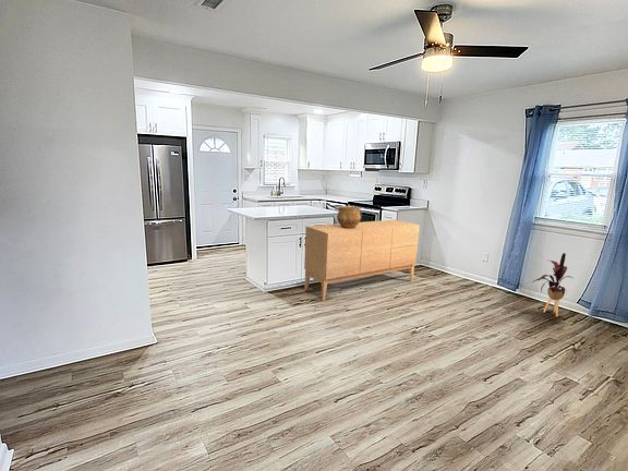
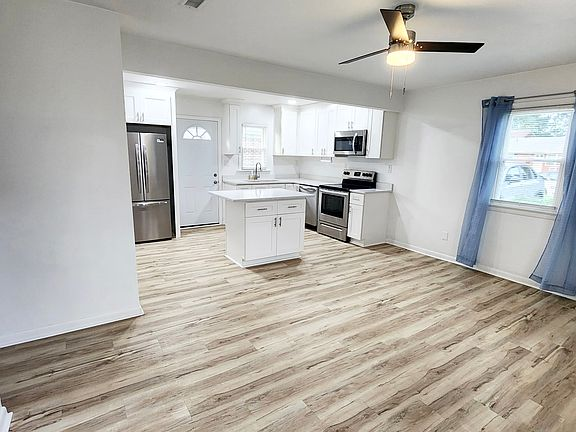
- ceramic pot (349, 217)
- house plant (553, 282)
- sideboard (363, 255)
